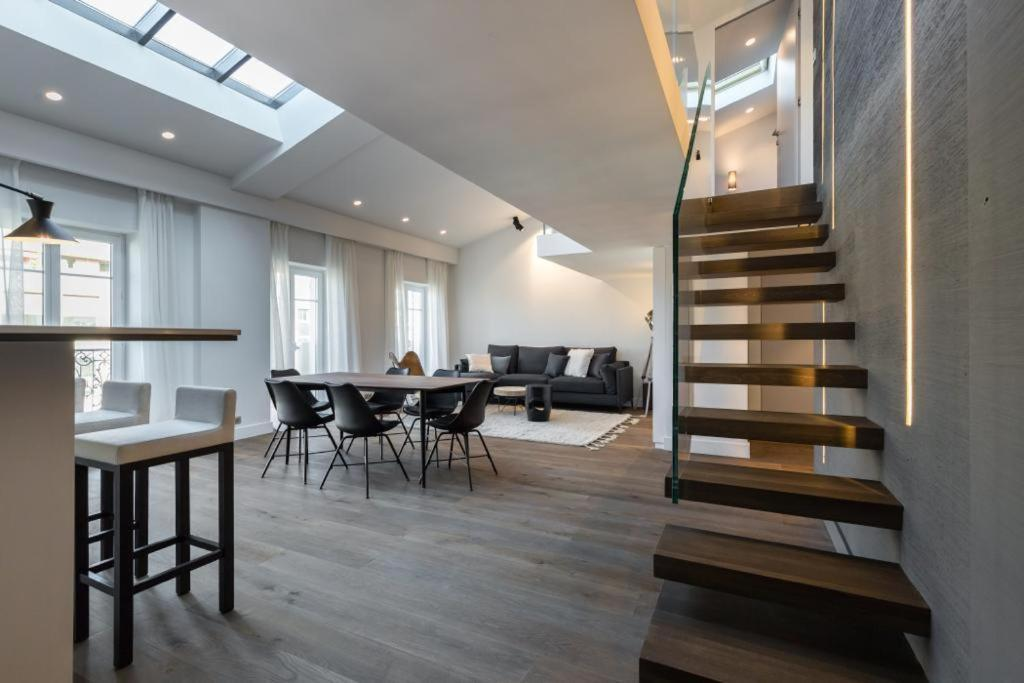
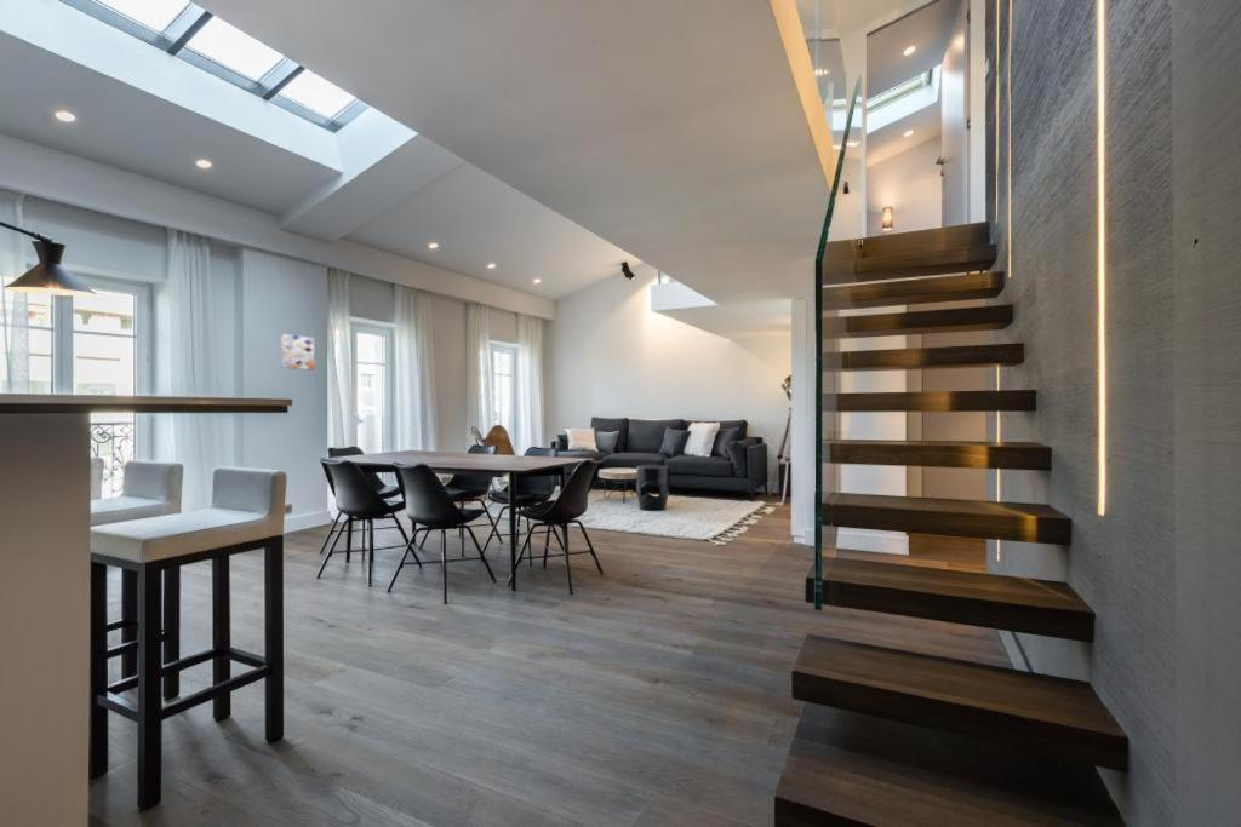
+ wall art (298, 352)
